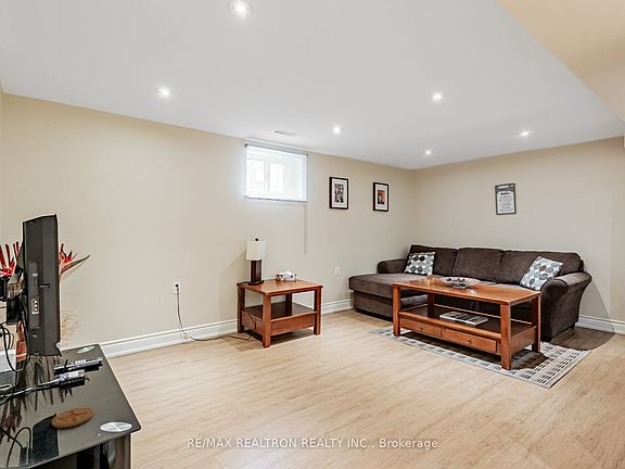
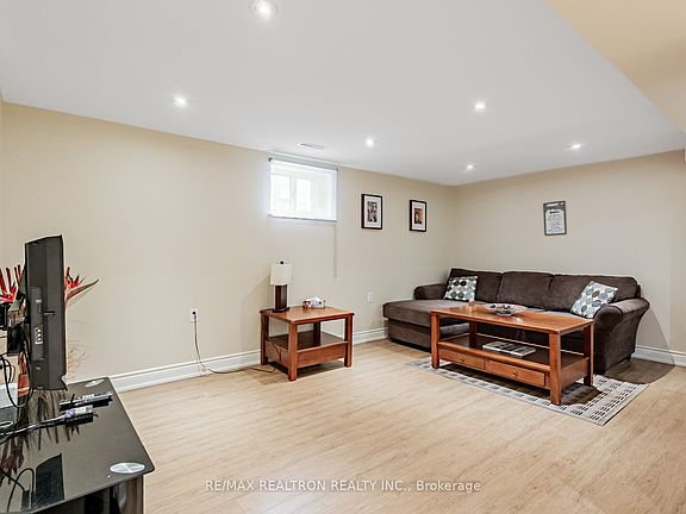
- coaster (73, 417)
